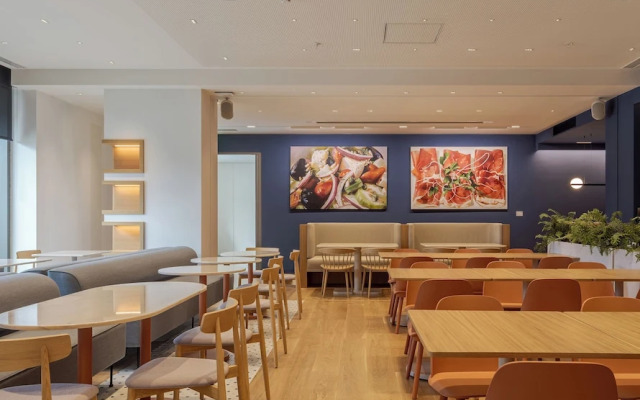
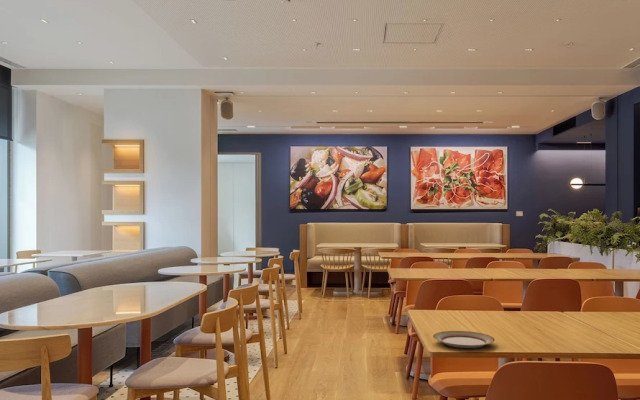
+ plate (463, 340)
